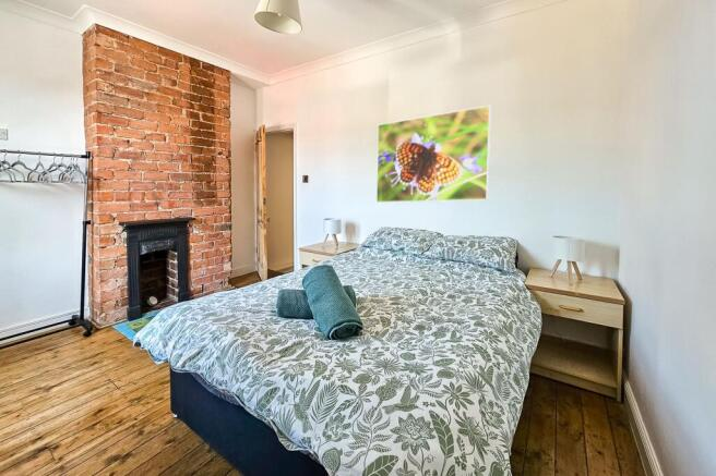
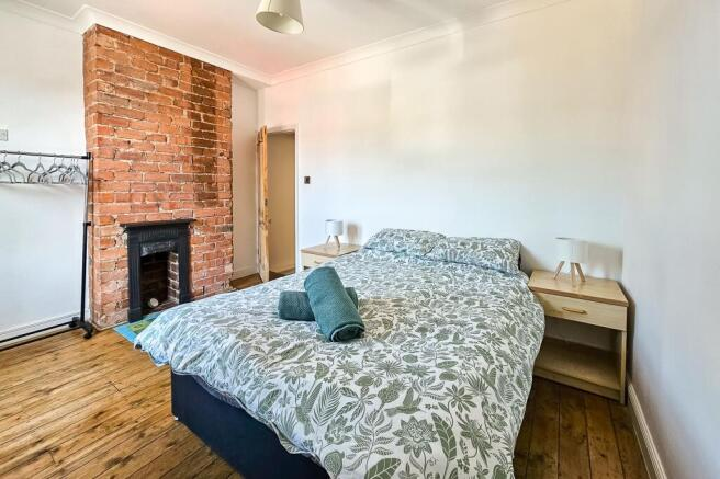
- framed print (428, 159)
